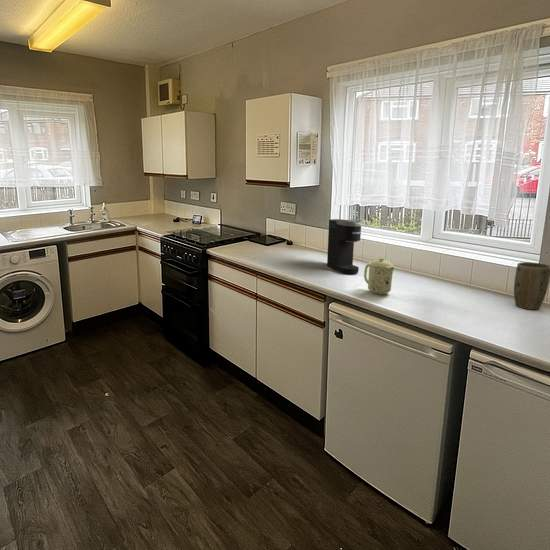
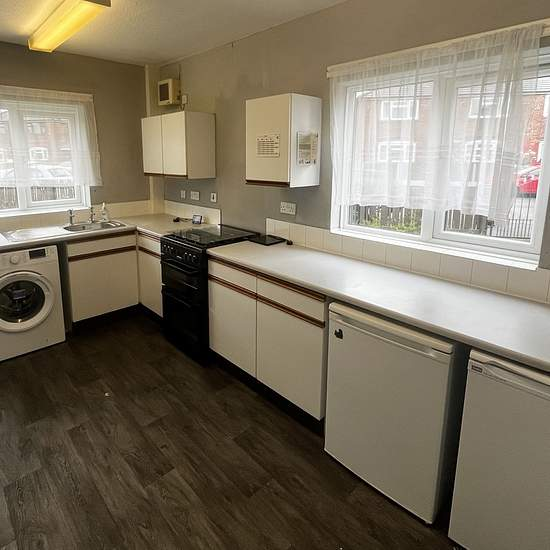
- mug (378, 275)
- coffee maker (343, 244)
- plant pot (530, 286)
